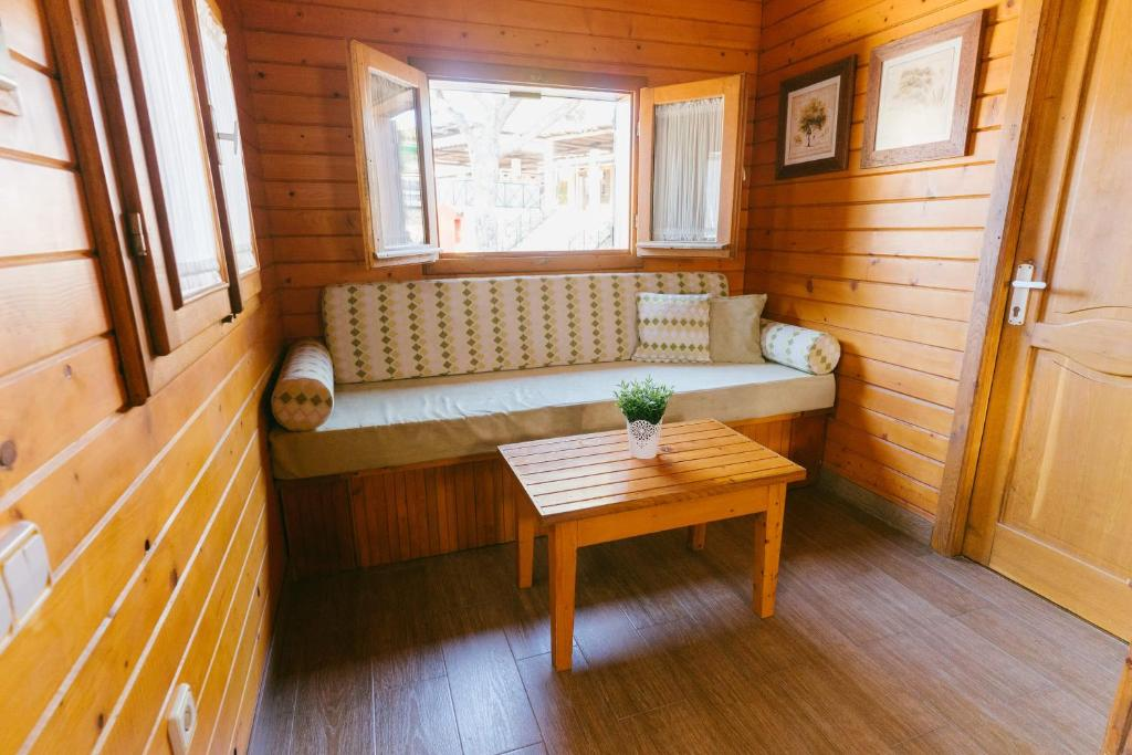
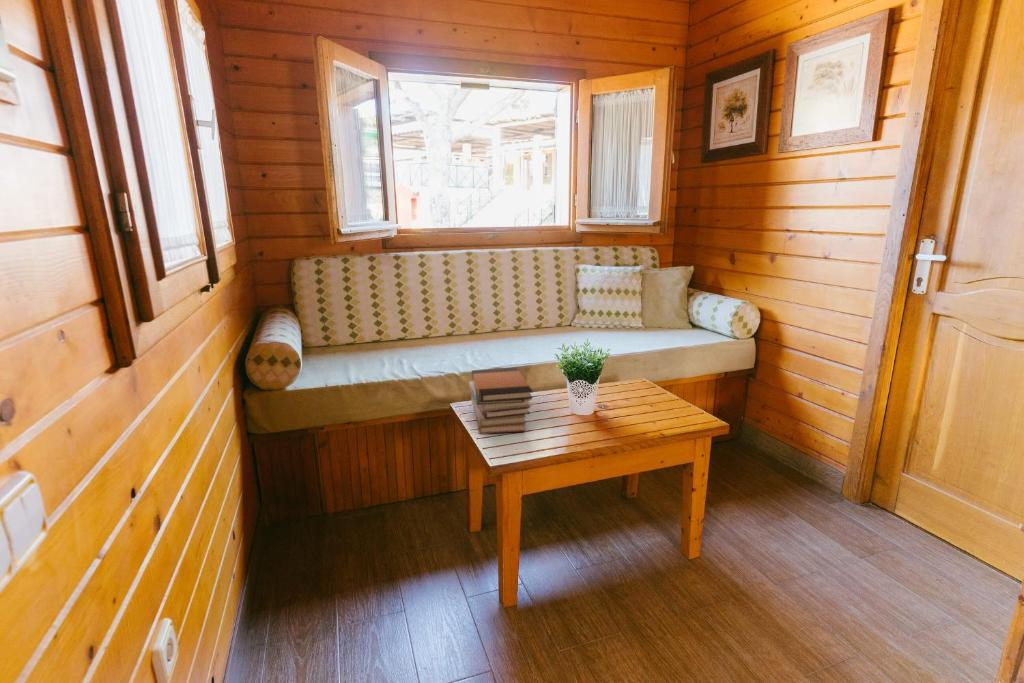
+ book stack (499, 398)
